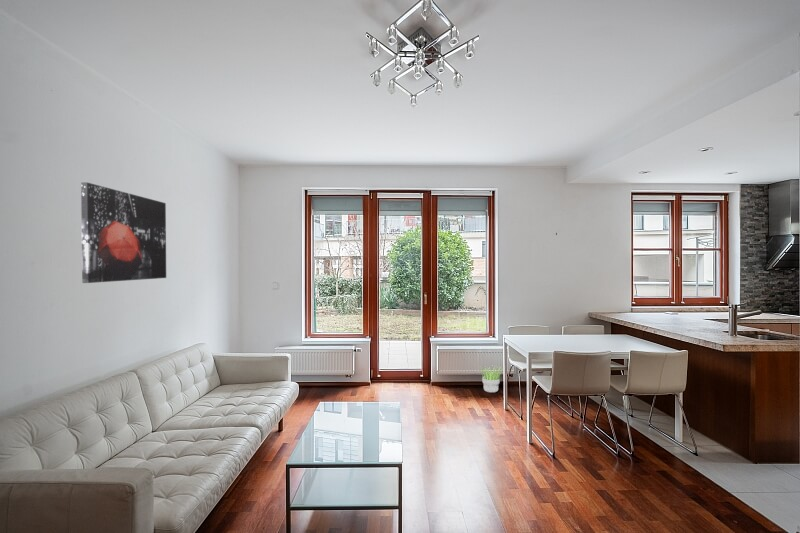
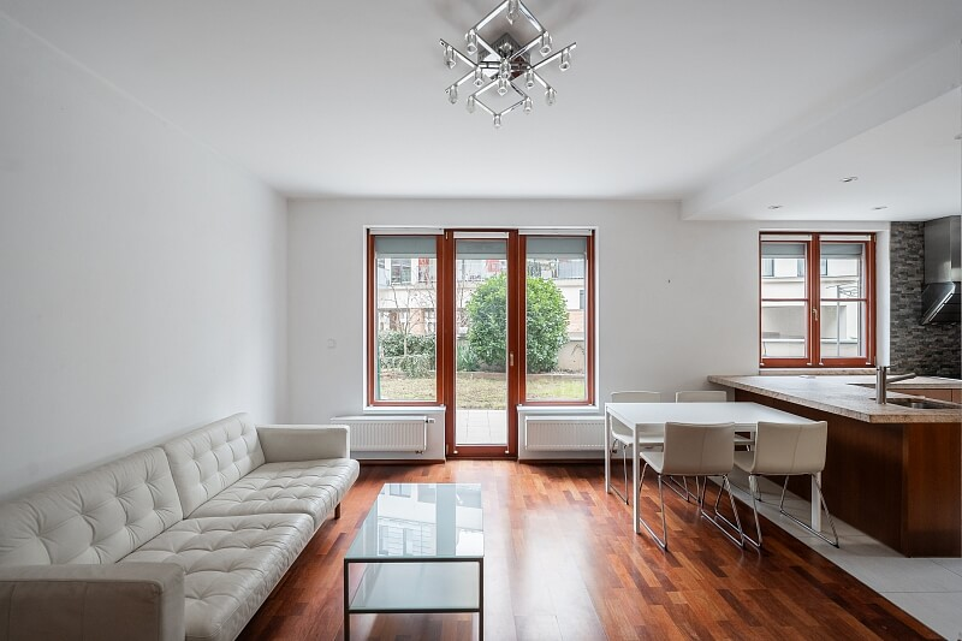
- wall art (130, 237)
- potted plant (490, 378)
